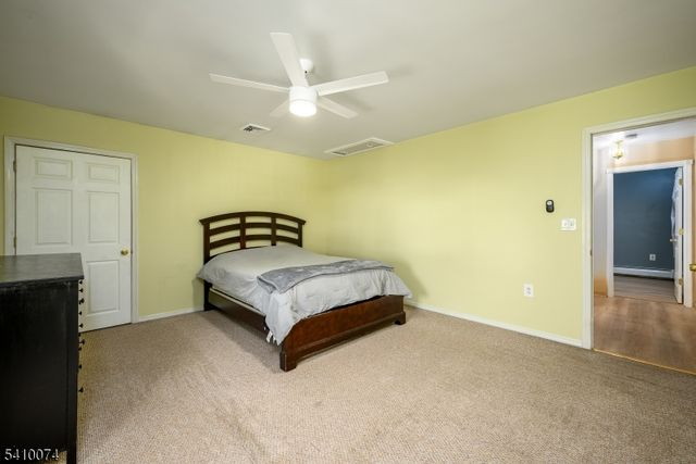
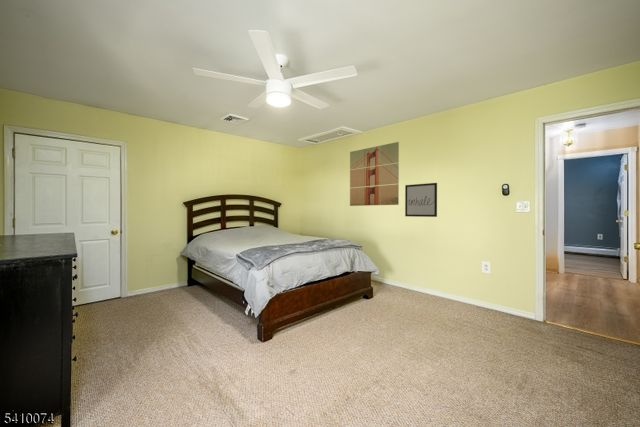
+ wall art (372, 176)
+ wall art (420, 200)
